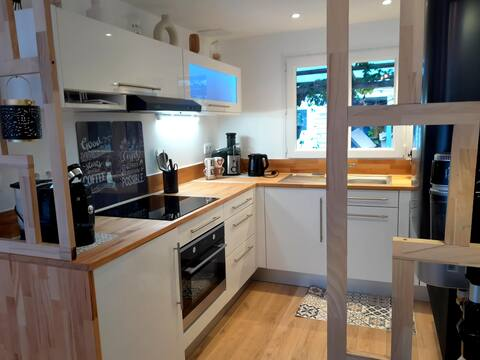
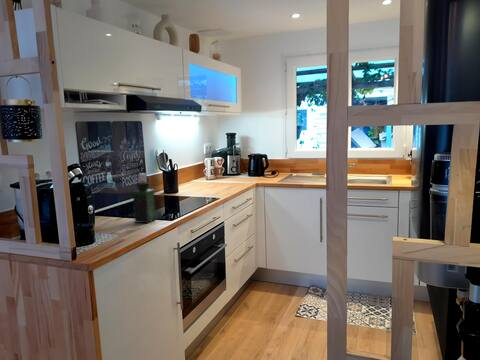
+ spray bottle (143, 197)
